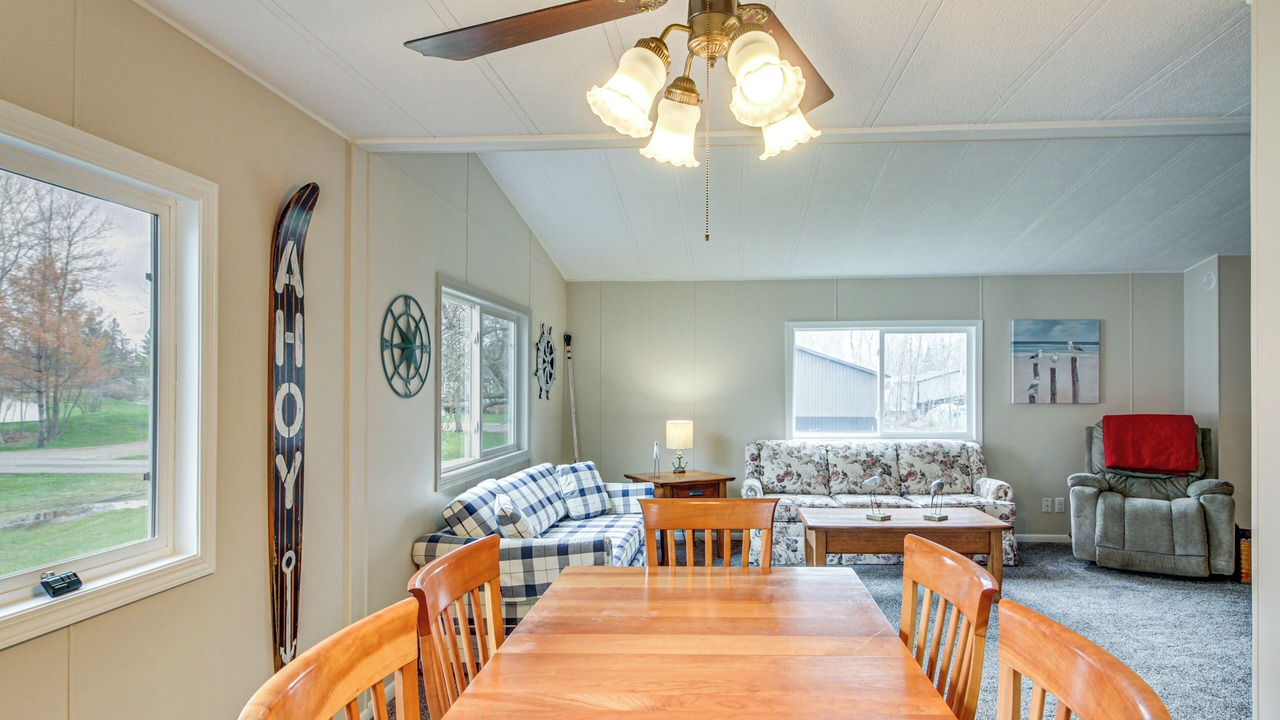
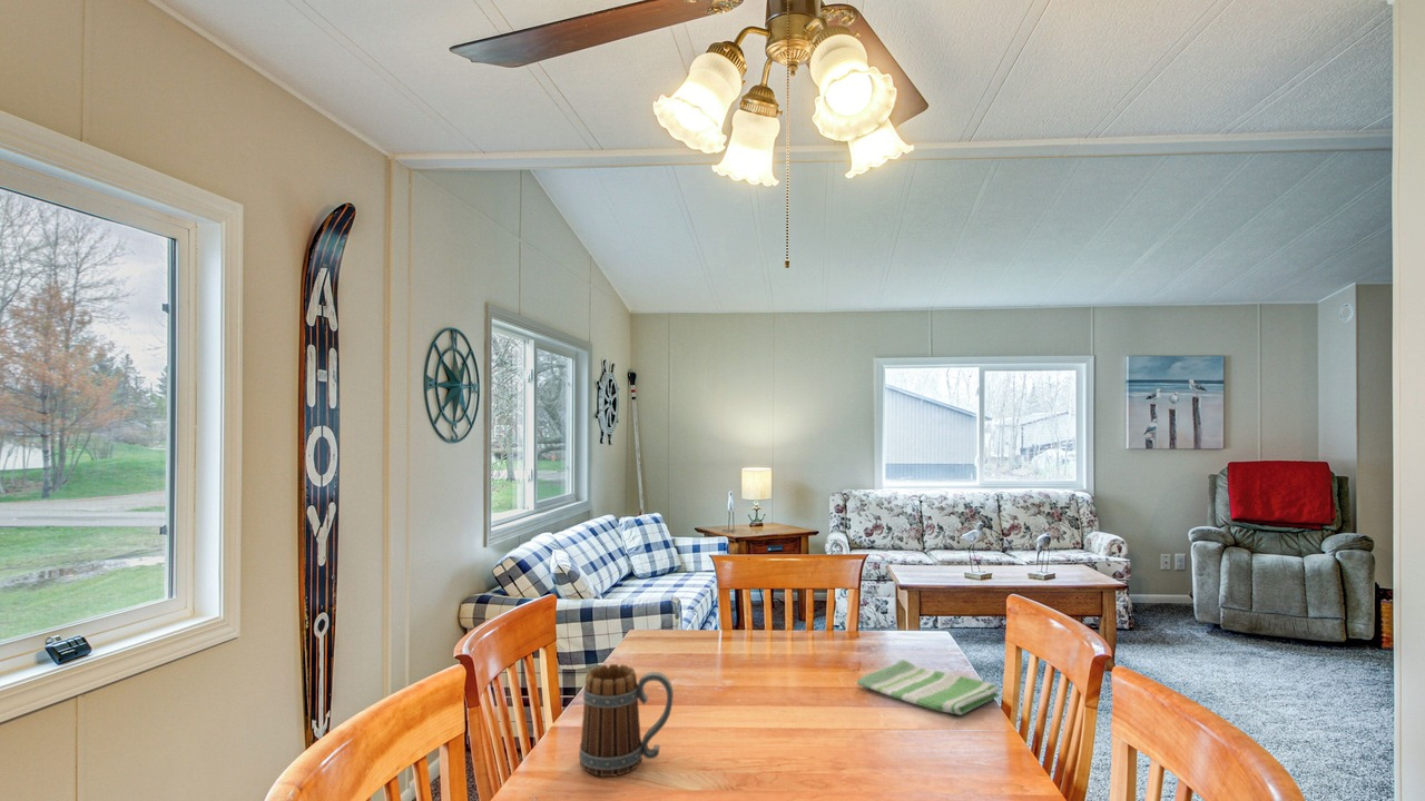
+ mug (626, 716)
+ dish towel (927, 685)
